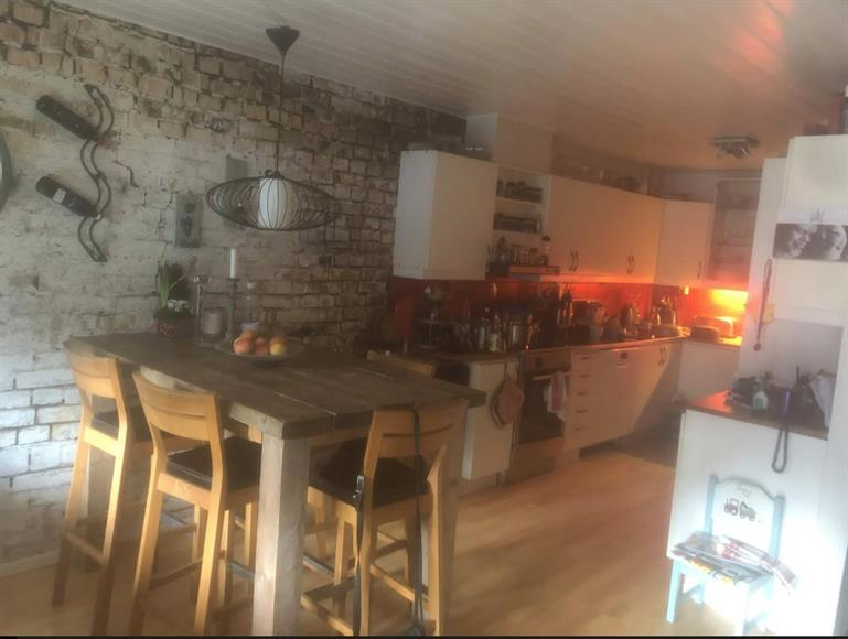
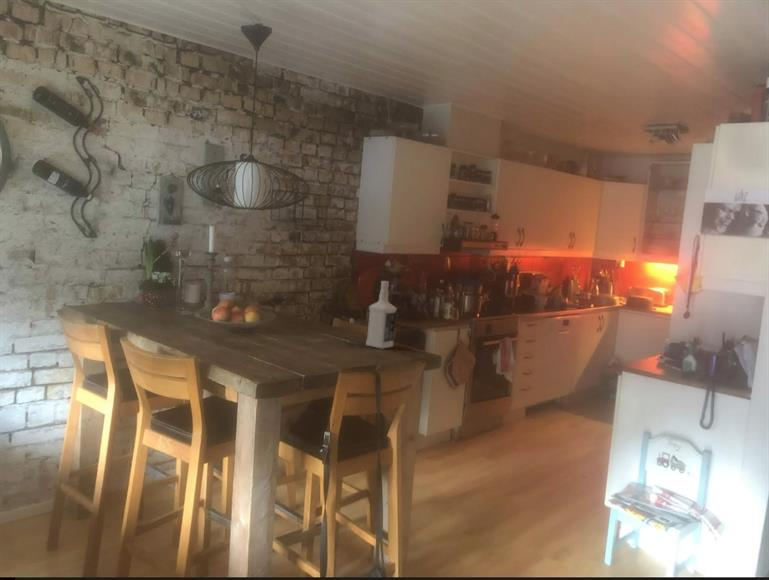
+ vodka (382, 313)
